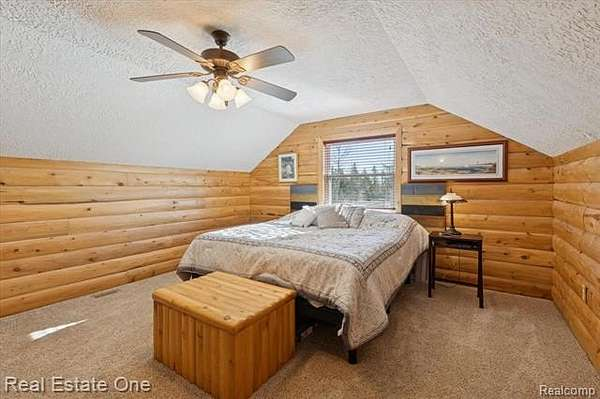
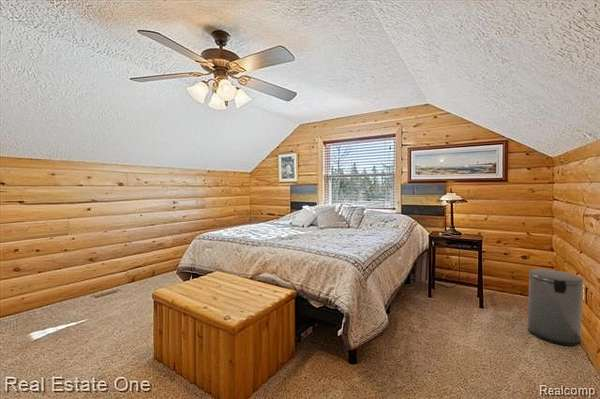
+ trash can (553, 303)
